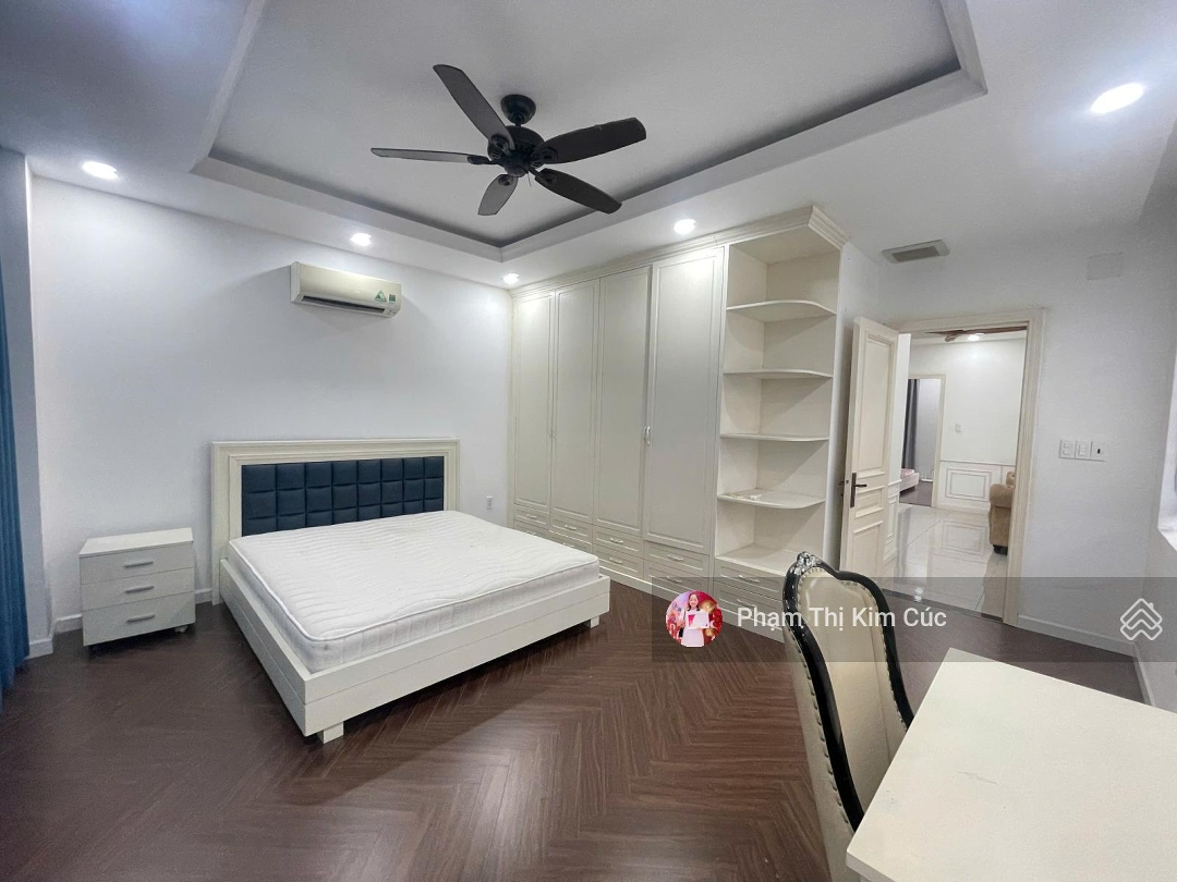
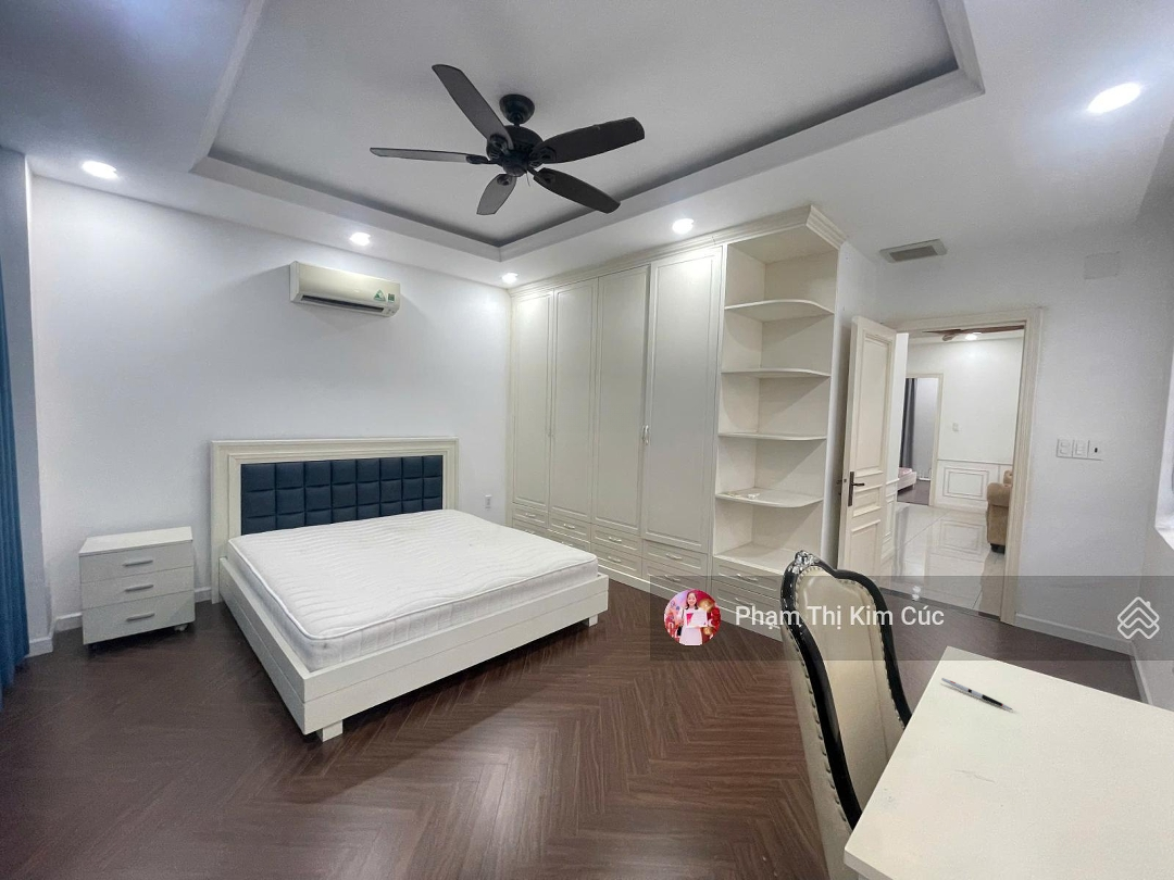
+ pen (975, 693)
